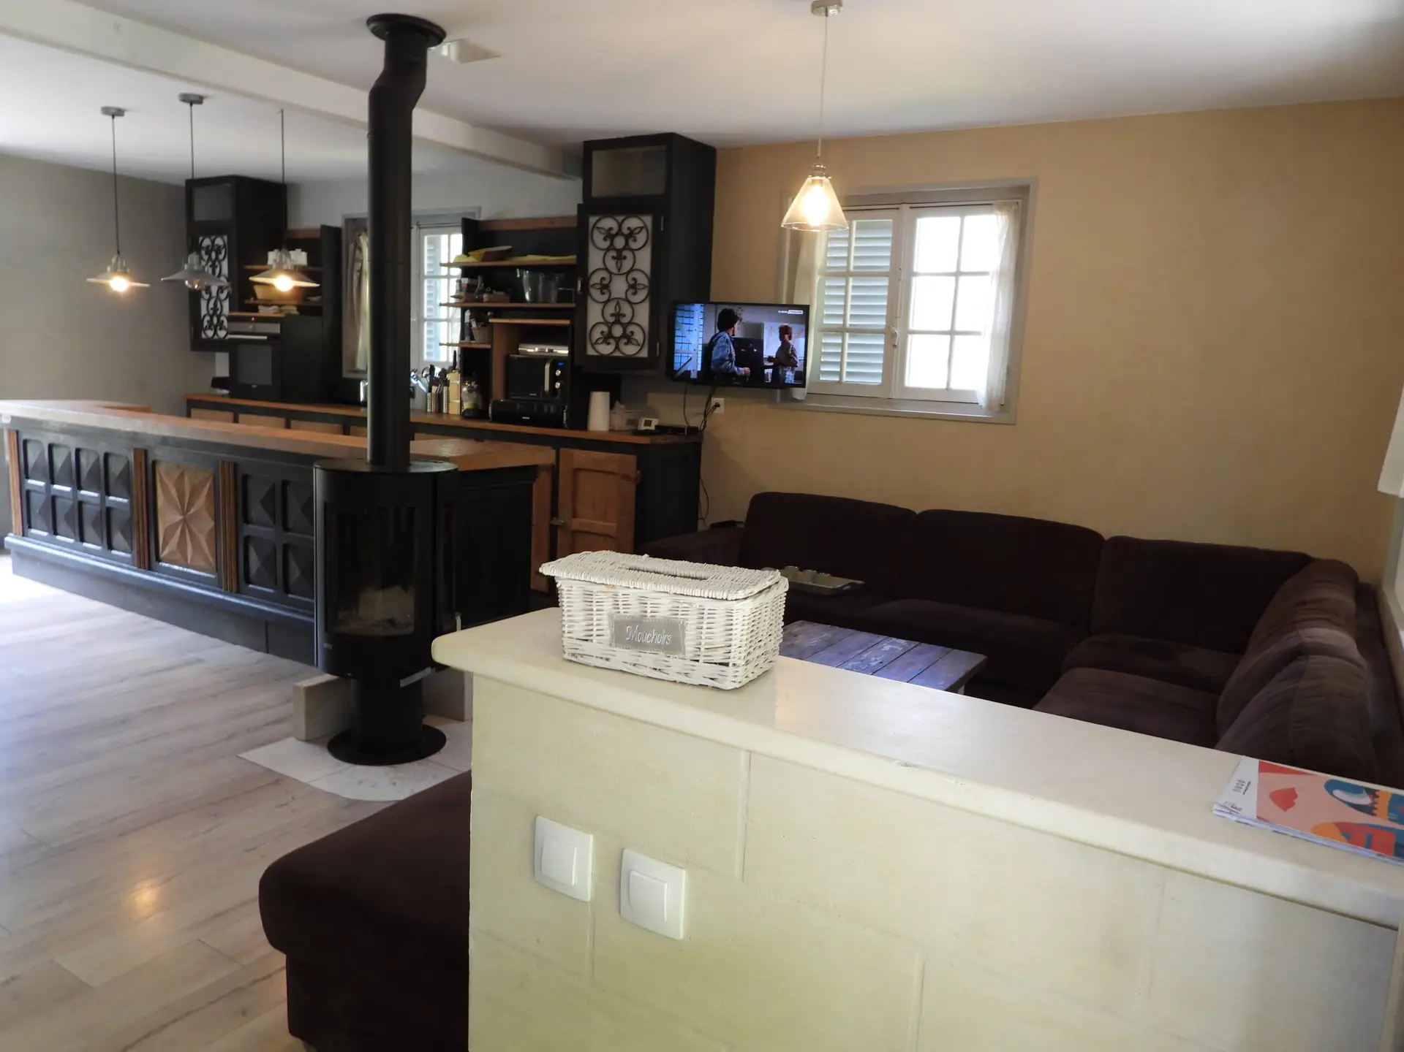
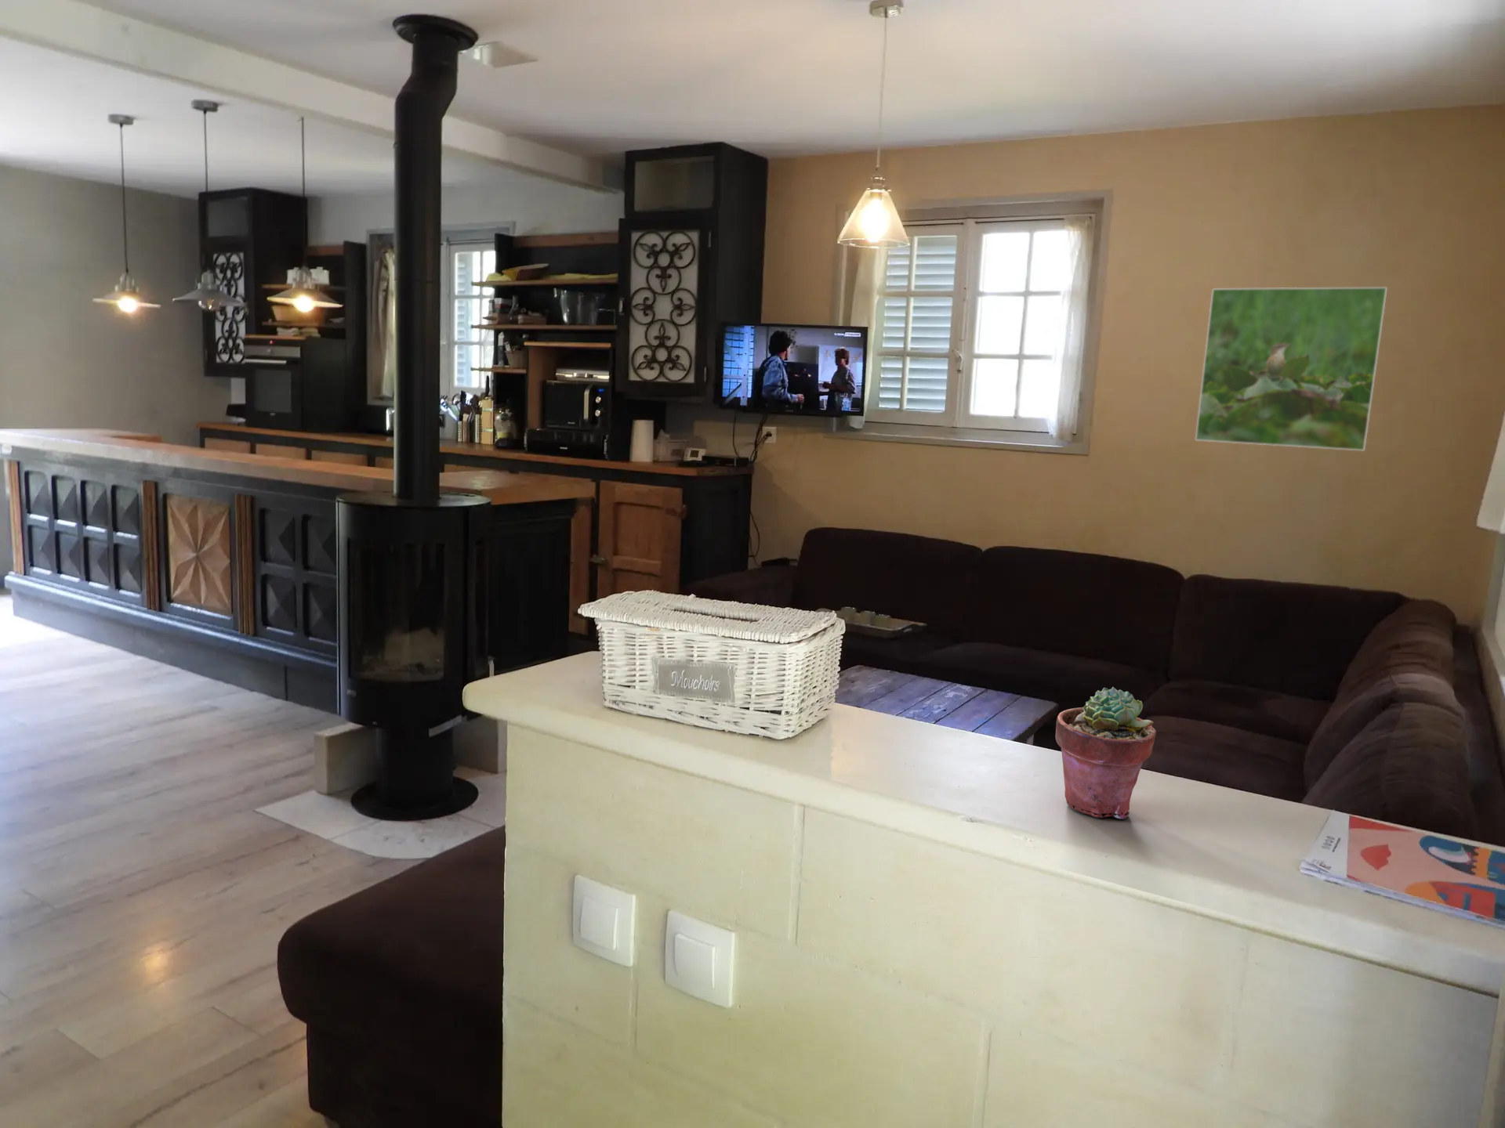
+ potted succulent (1103, 748)
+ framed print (1286, 367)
